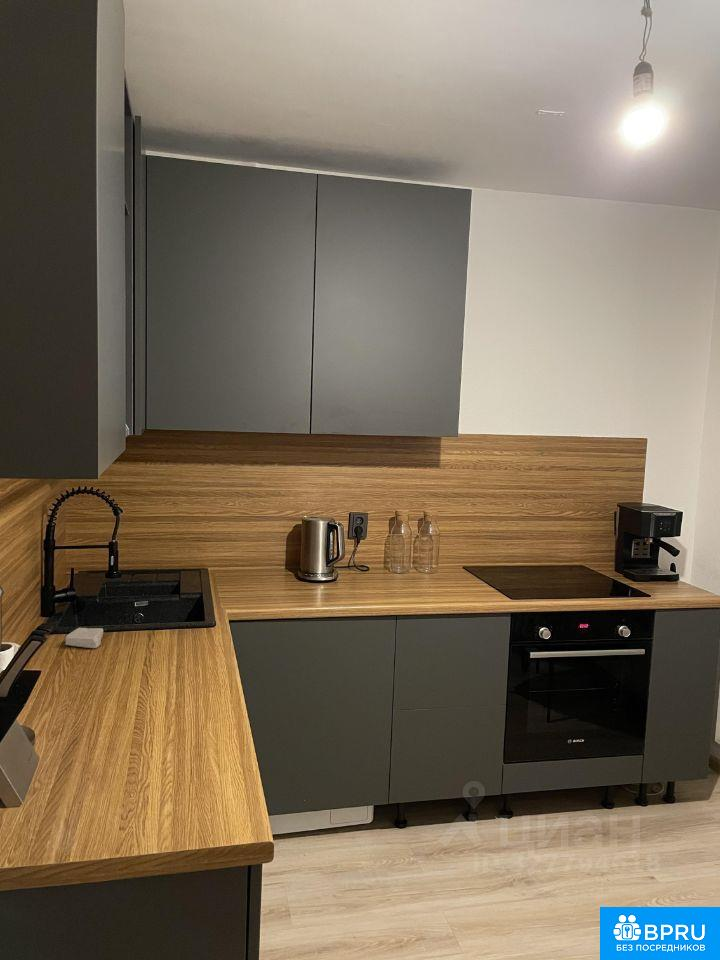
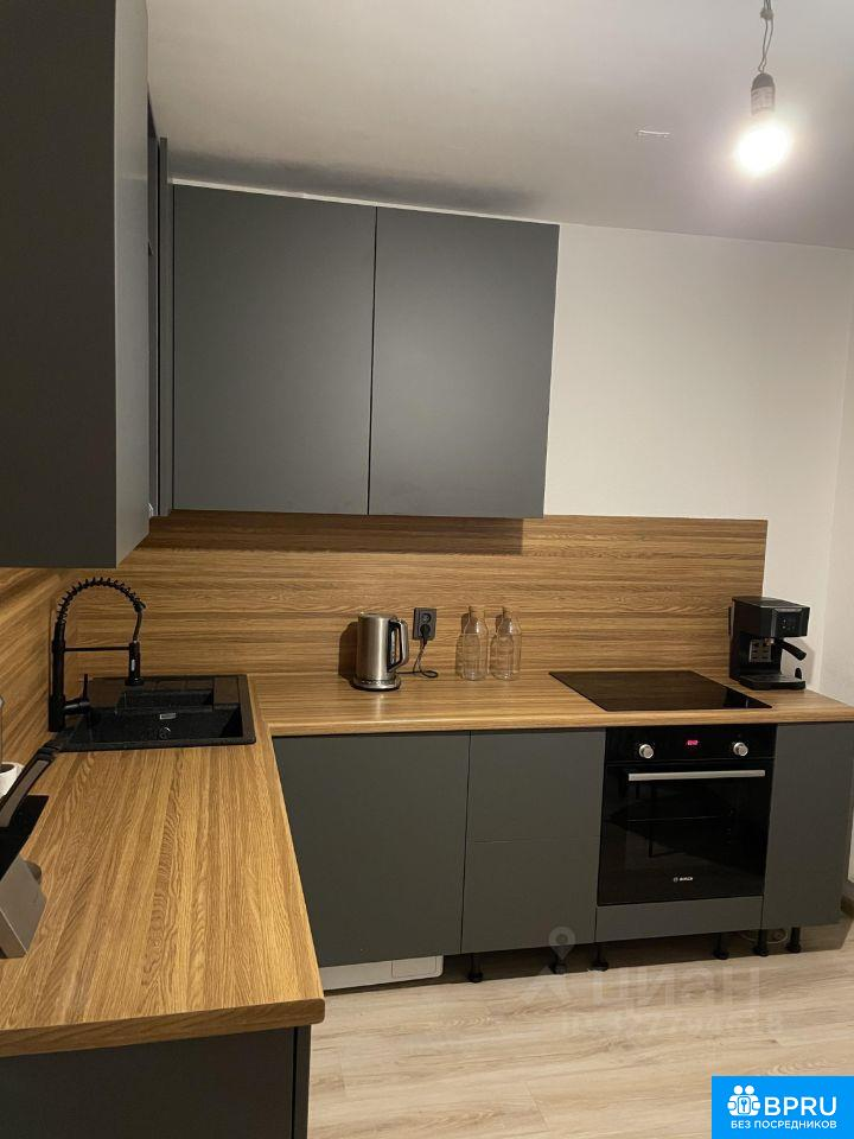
- soap bar (84, 636)
